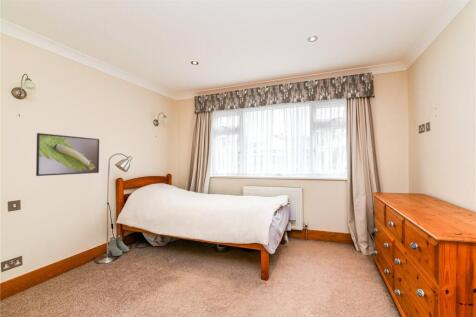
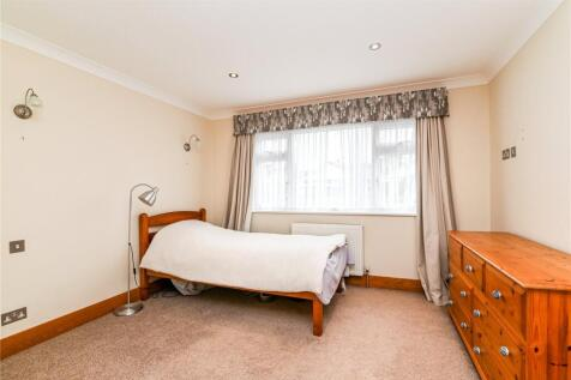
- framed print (71, 155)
- boots (118, 244)
